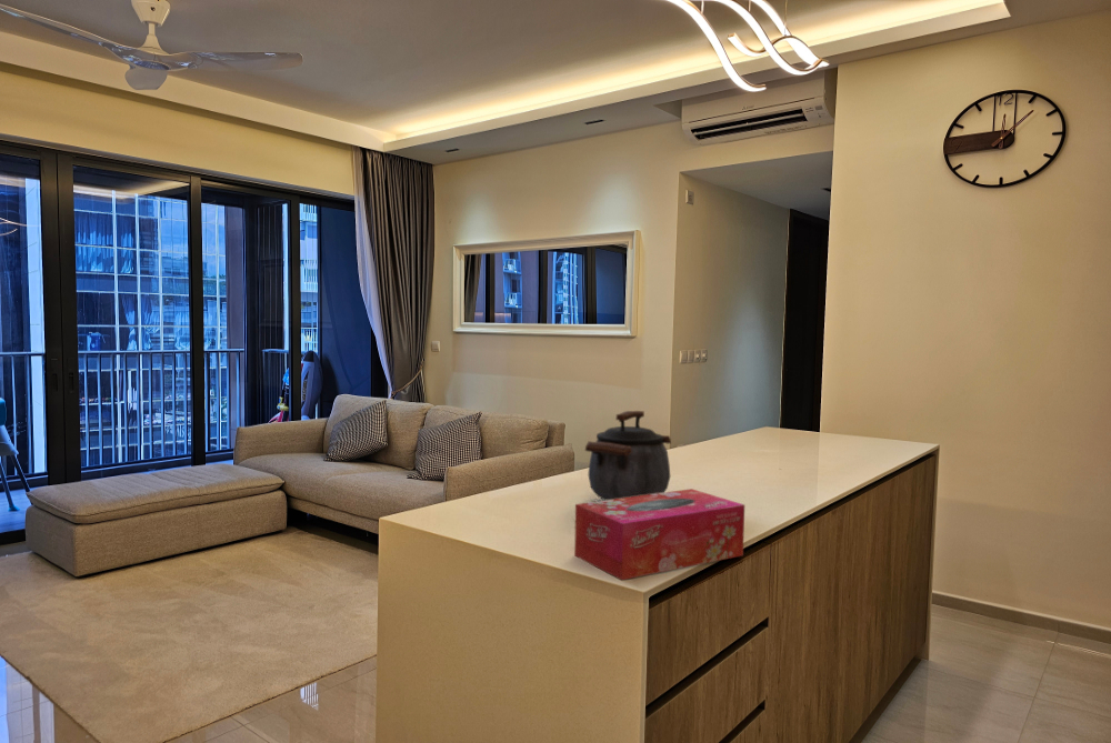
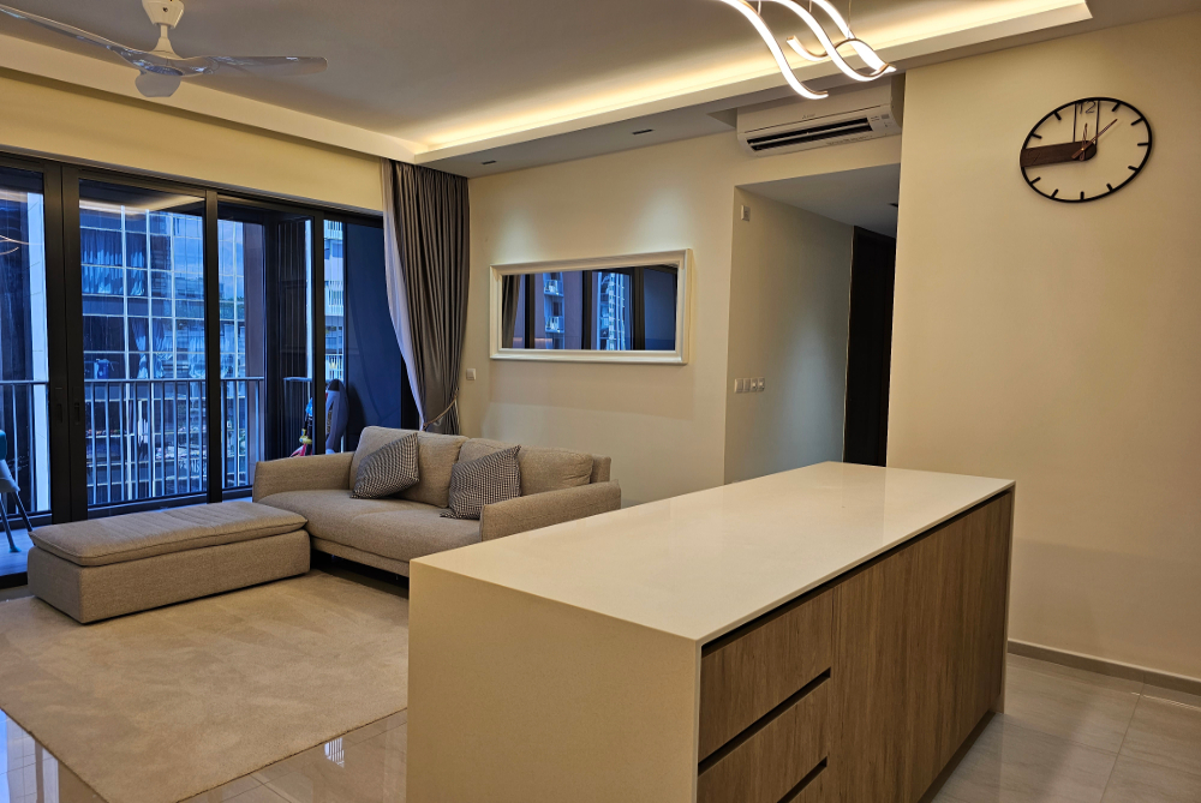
- tissue box (660, 530)
- kettle (629, 456)
